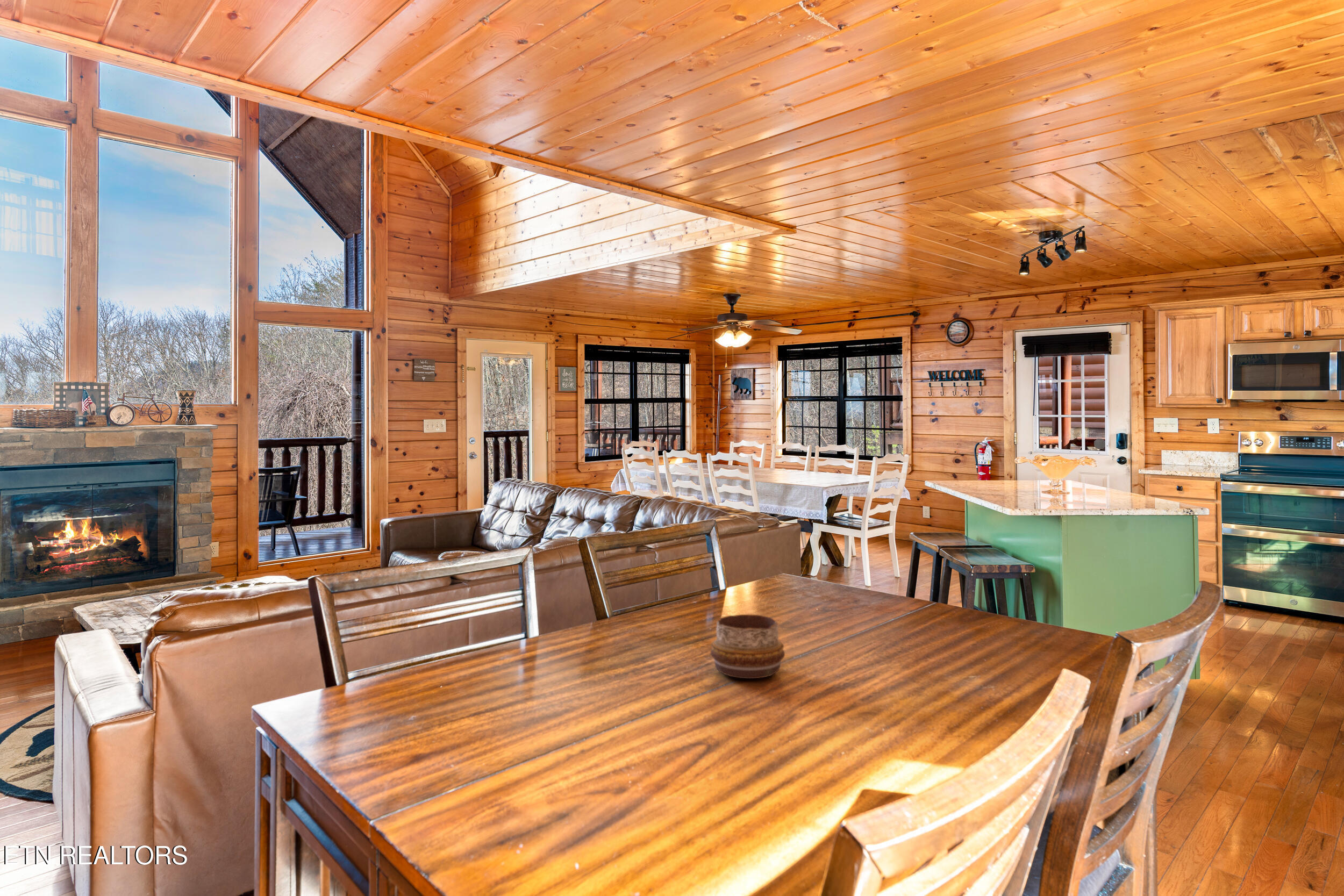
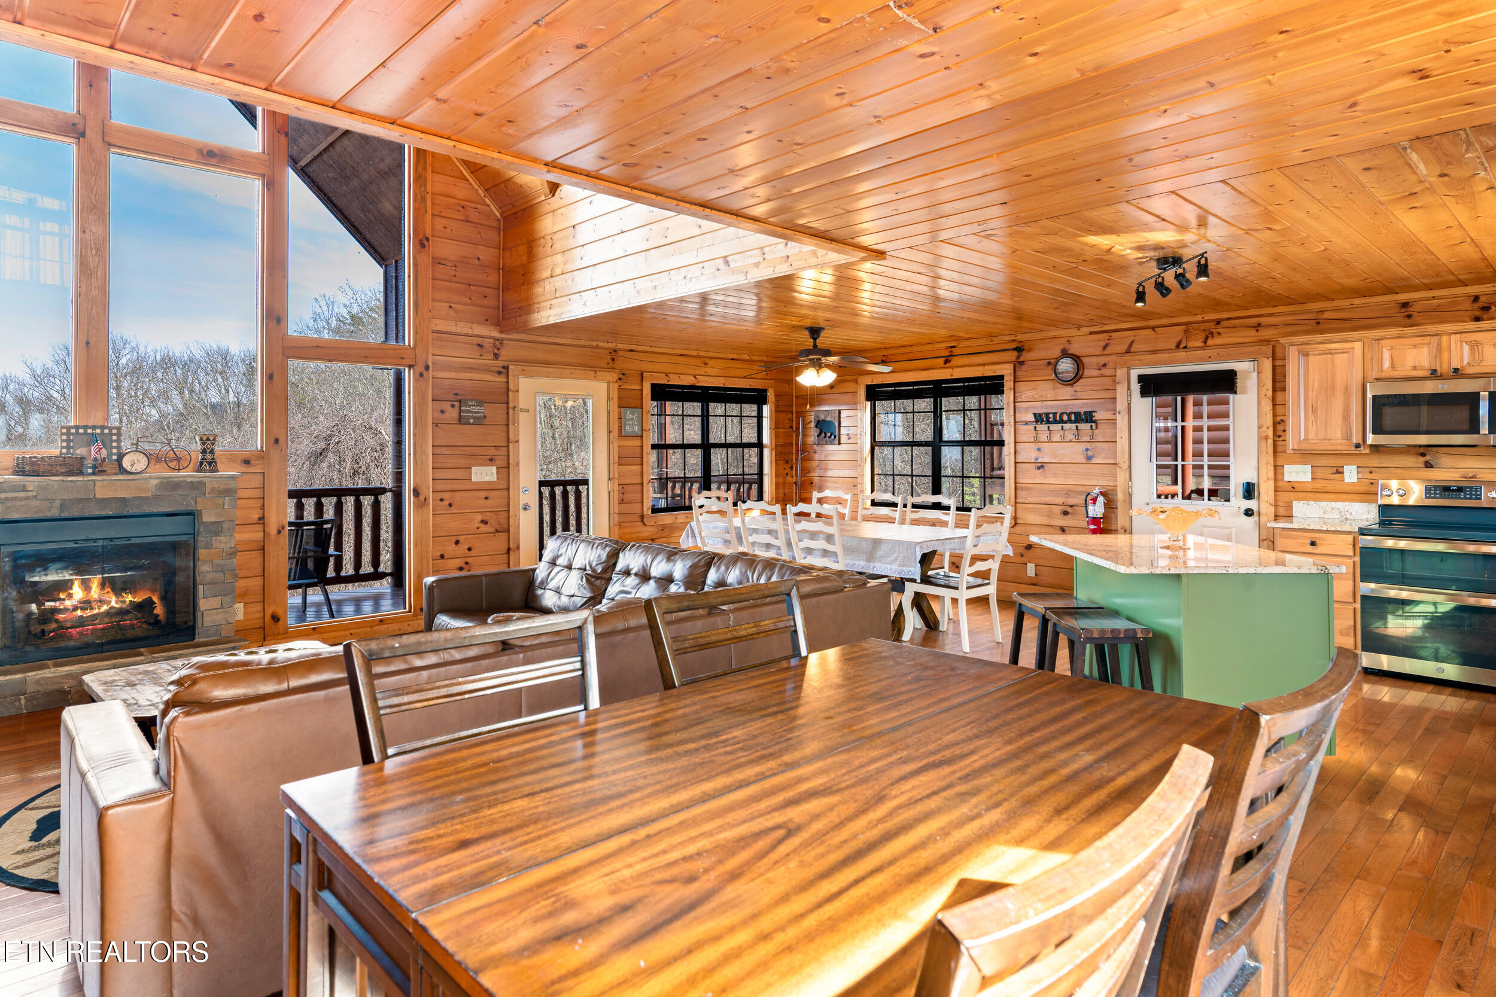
- decorative bowl (747, 646)
